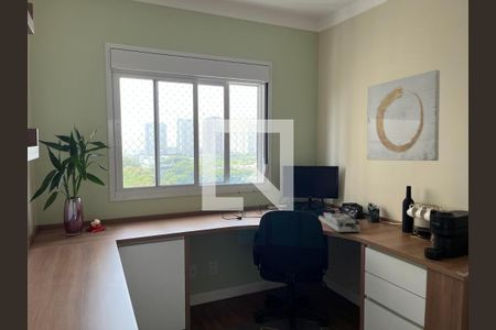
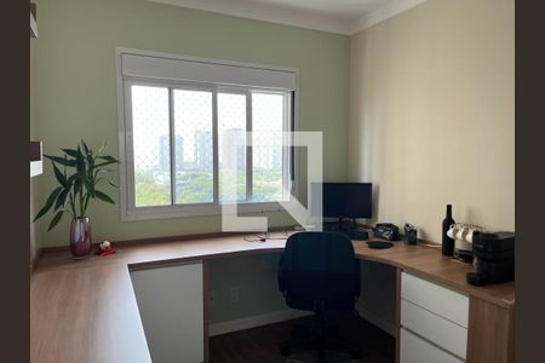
- desk organizer (337, 219)
- wall art (399, 120)
